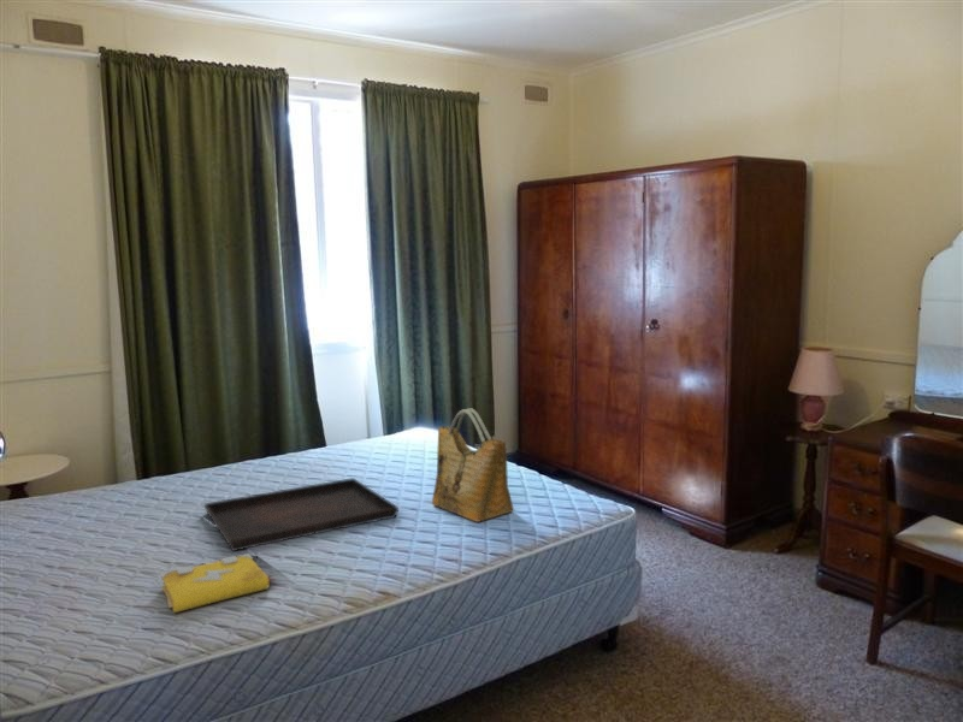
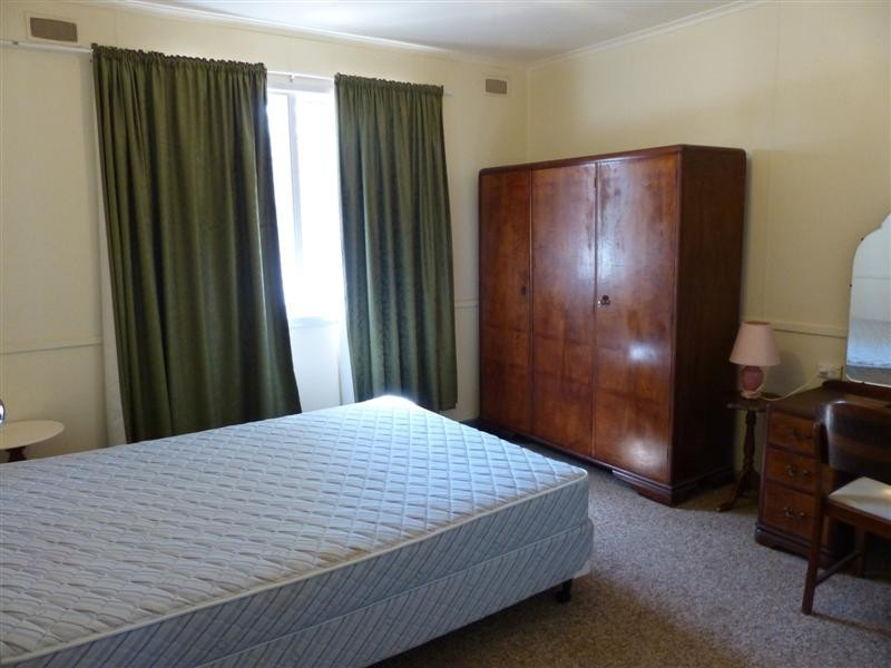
- serving tray (300, 510)
- spell book (218, 580)
- grocery bag (471, 458)
